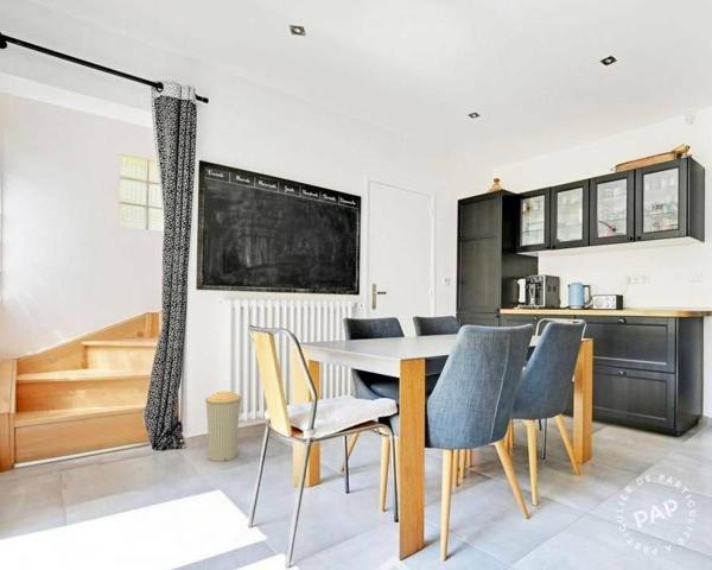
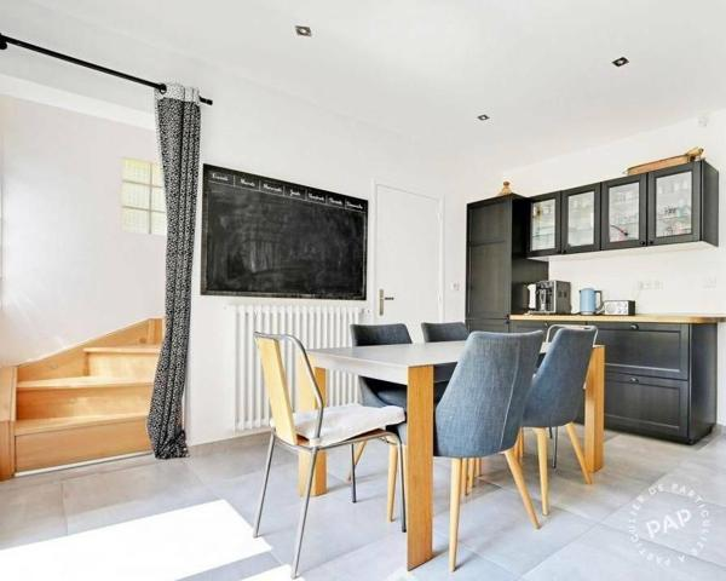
- trash can (223, 424)
